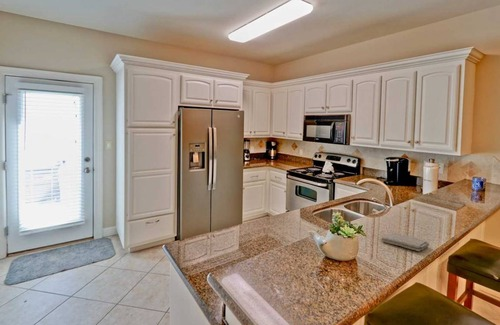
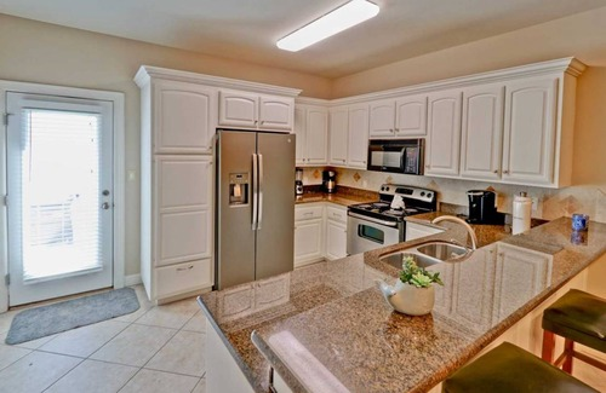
- washcloth (404, 241)
